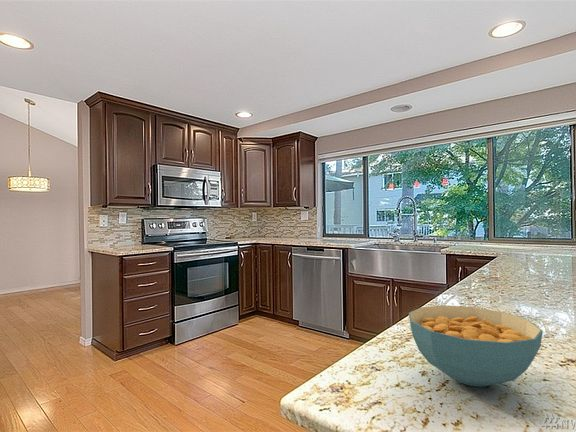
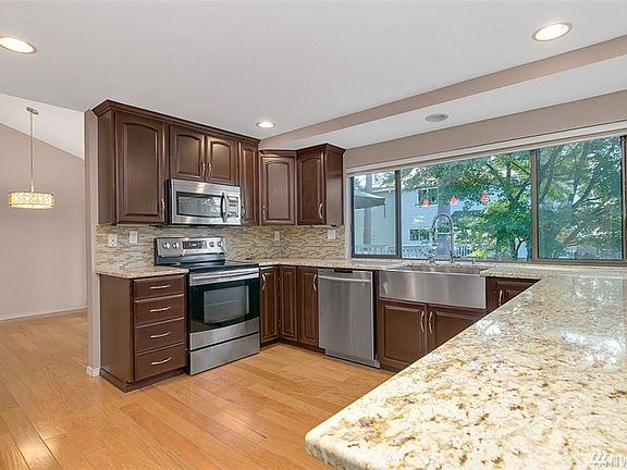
- cereal bowl (470, 349)
